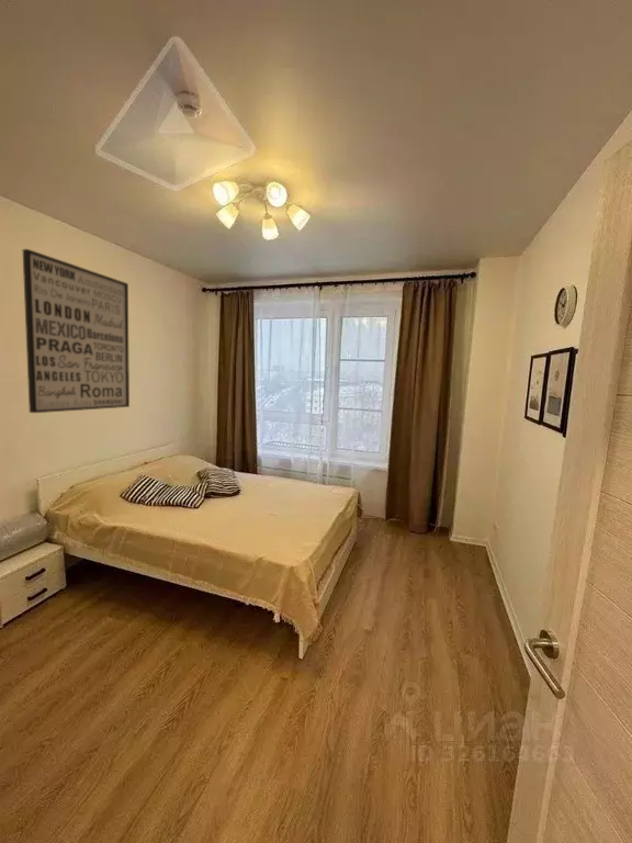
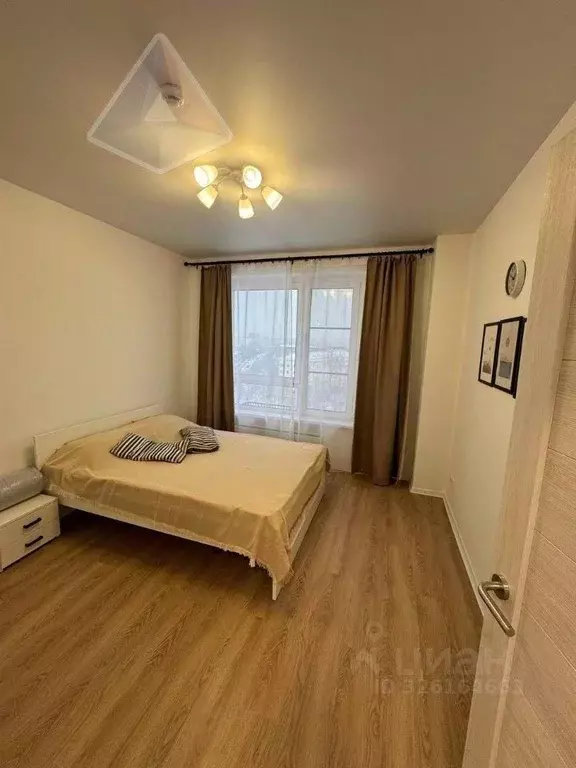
- wall art (83, 340)
